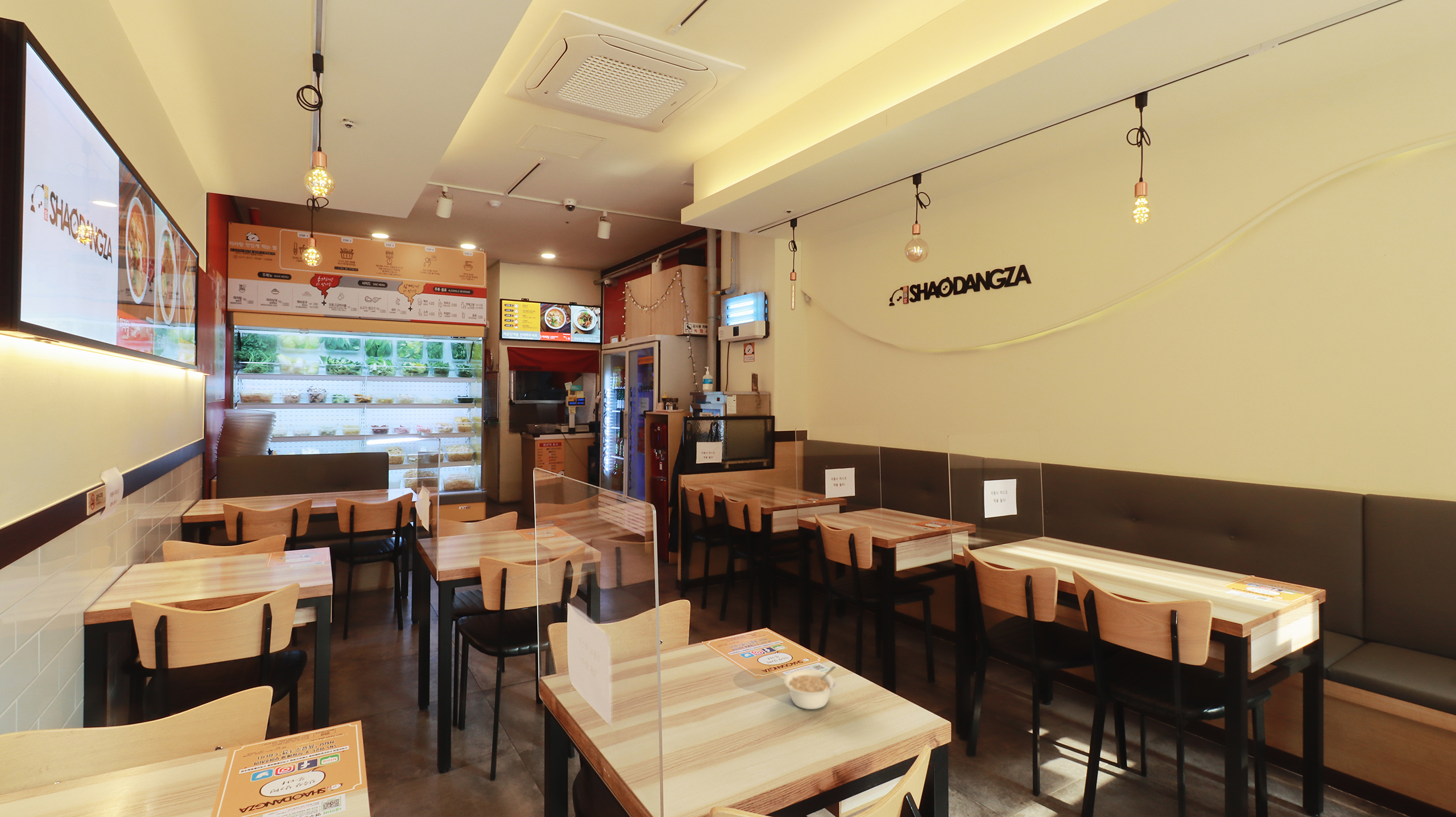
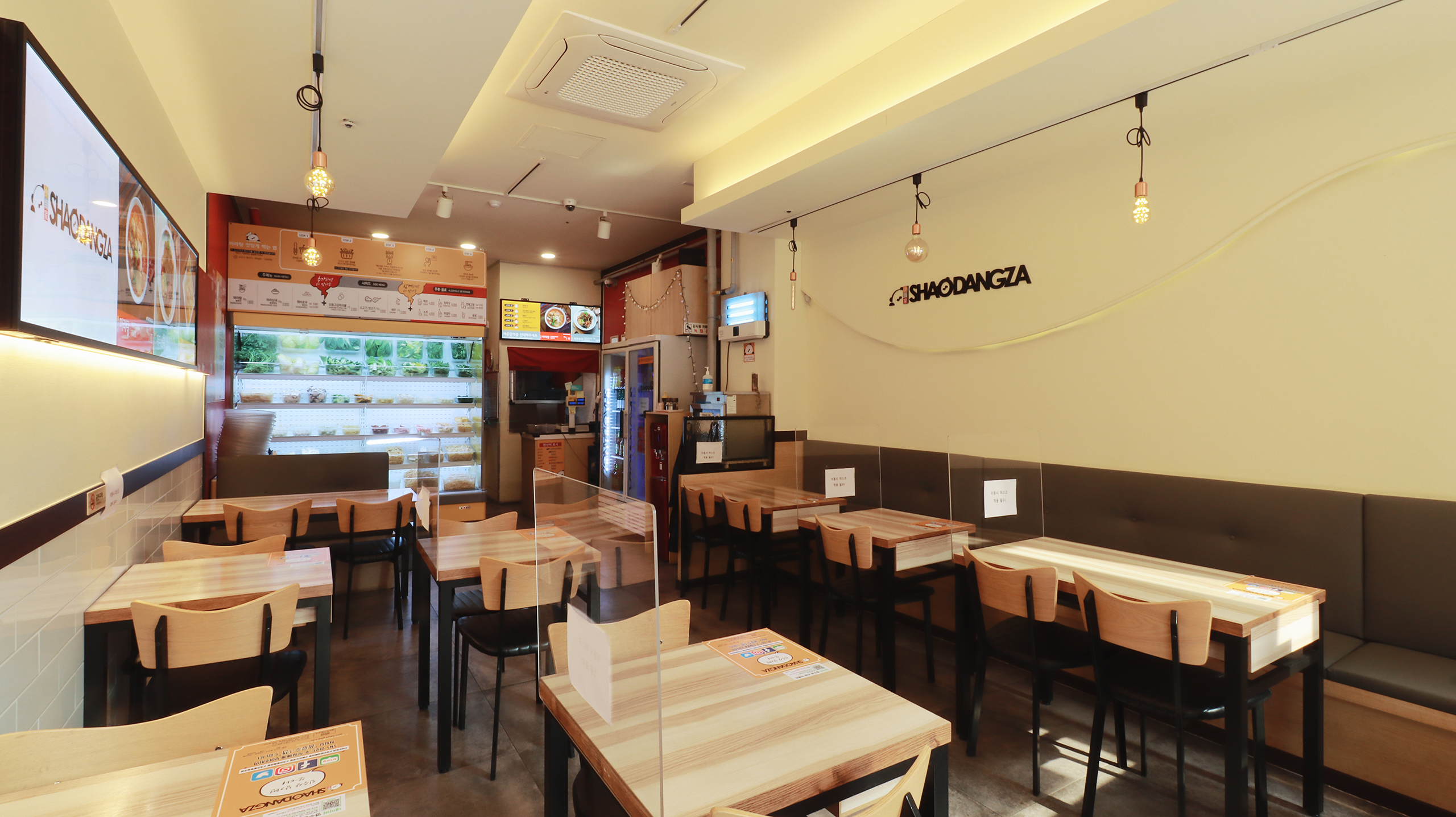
- legume (810, 687)
